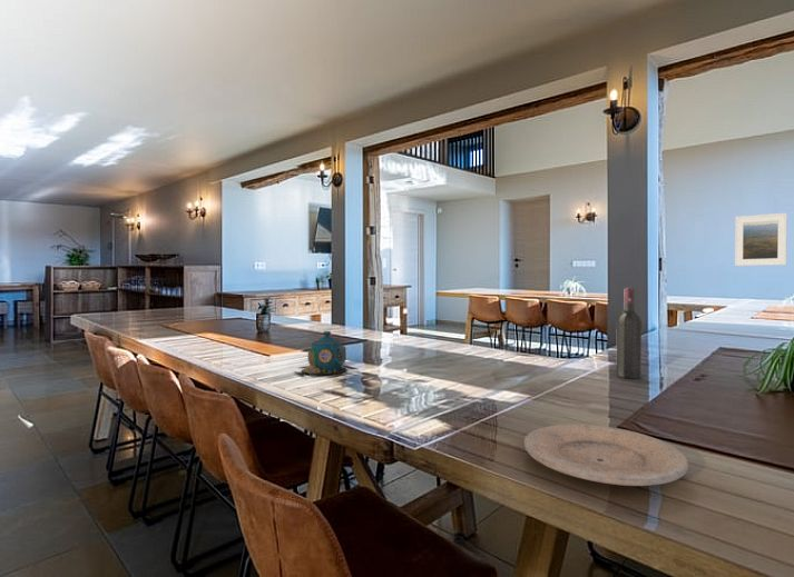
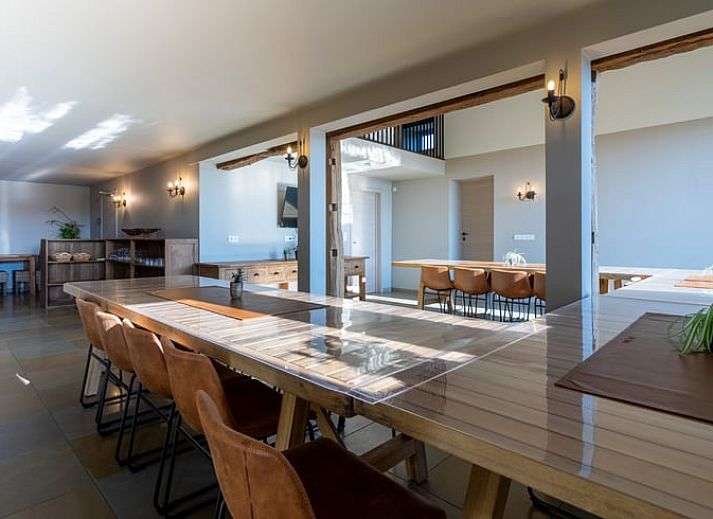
- teapot (325, 350)
- wine bottle (628, 331)
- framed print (759, 240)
- plate (600, 456)
